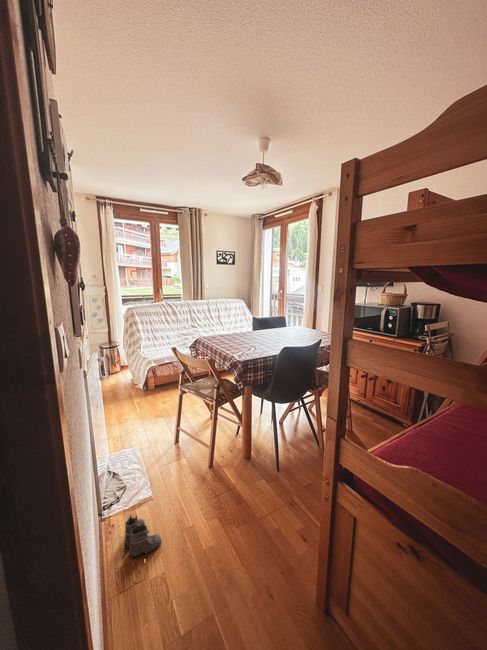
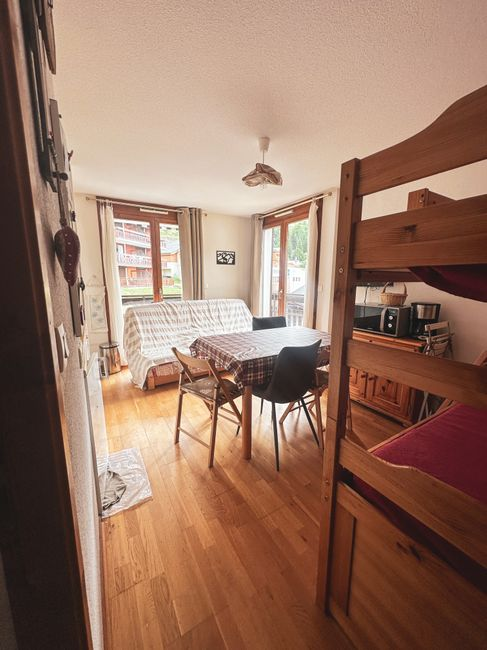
- boots (140, 531)
